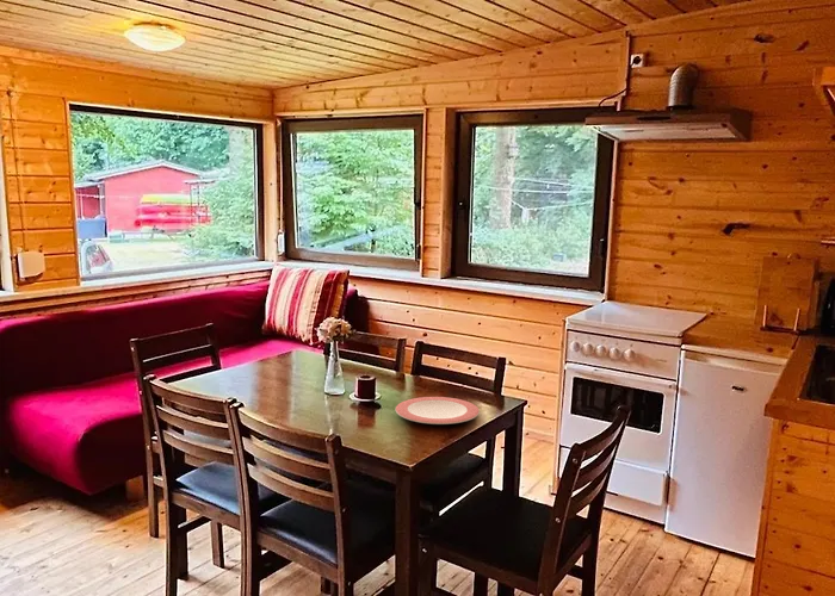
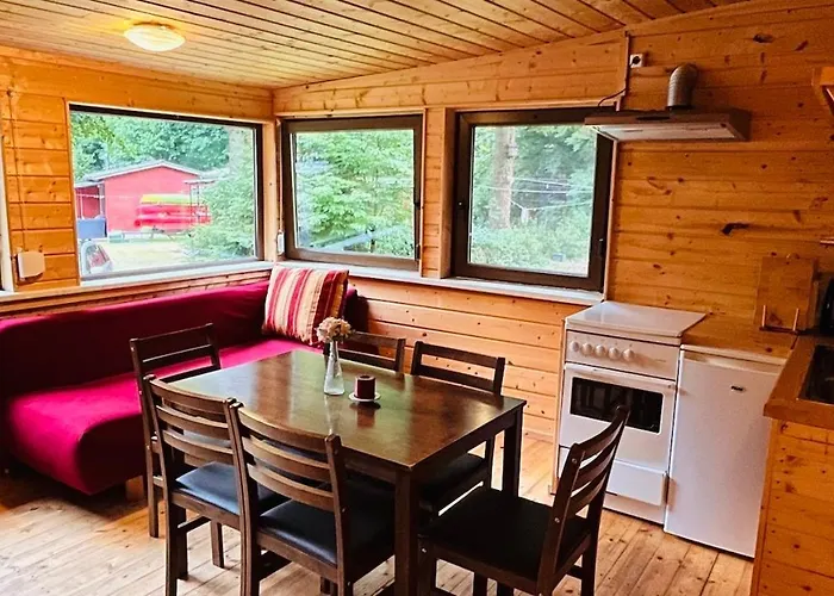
- plate (437, 411)
